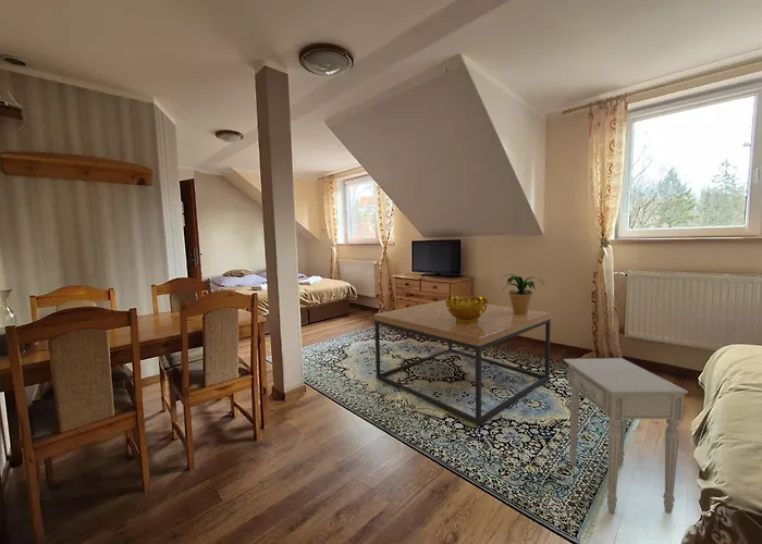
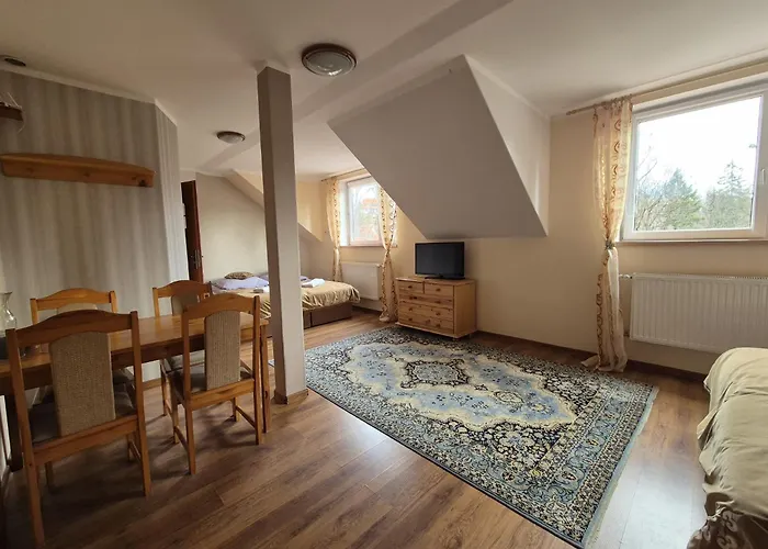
- decorative bowl (466, 308)
- coffee table (460, 345)
- potted plant (519, 293)
- nightstand (615, 430)
